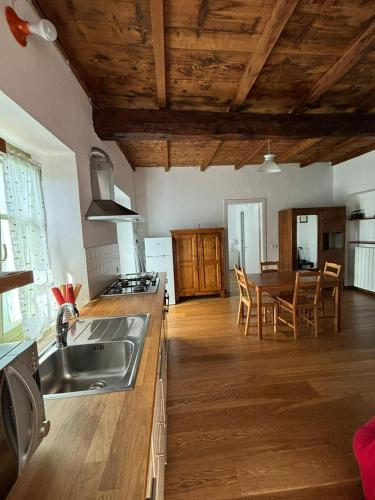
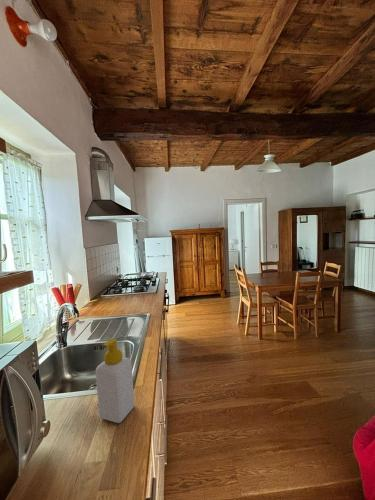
+ soap bottle (114, 376)
